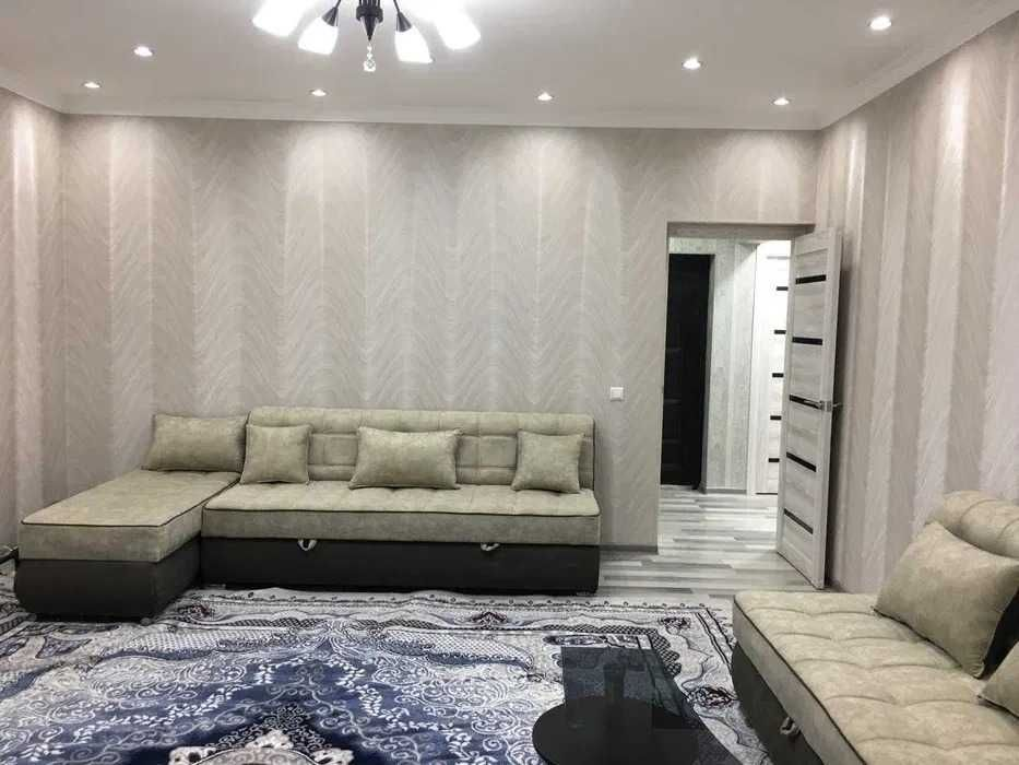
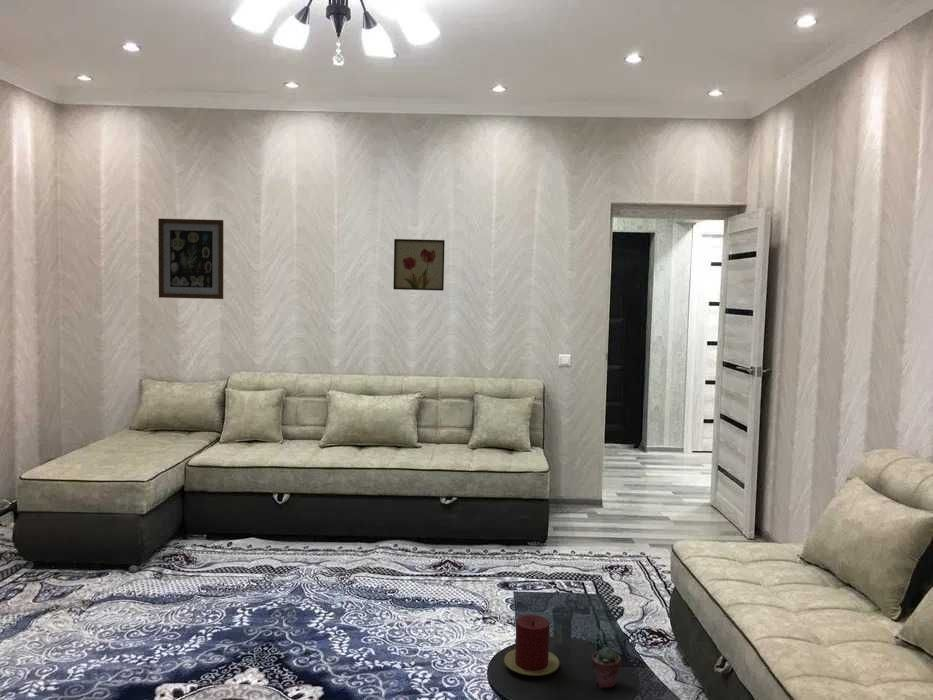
+ potted succulent (606, 665)
+ wall art (191, 258)
+ wall art (419, 264)
+ candle (532, 643)
